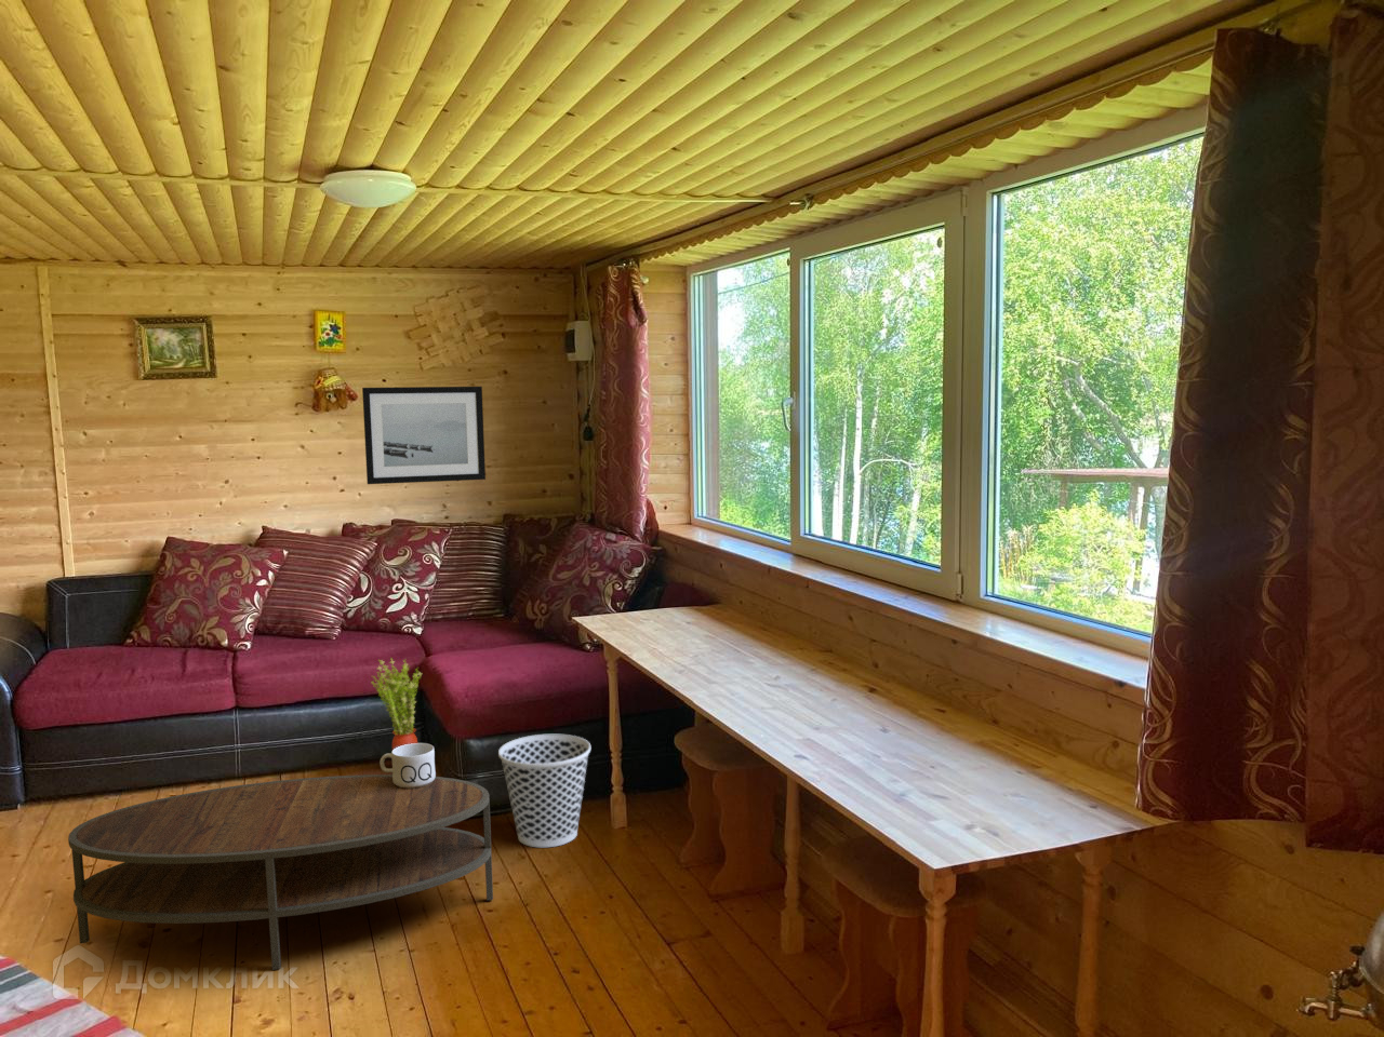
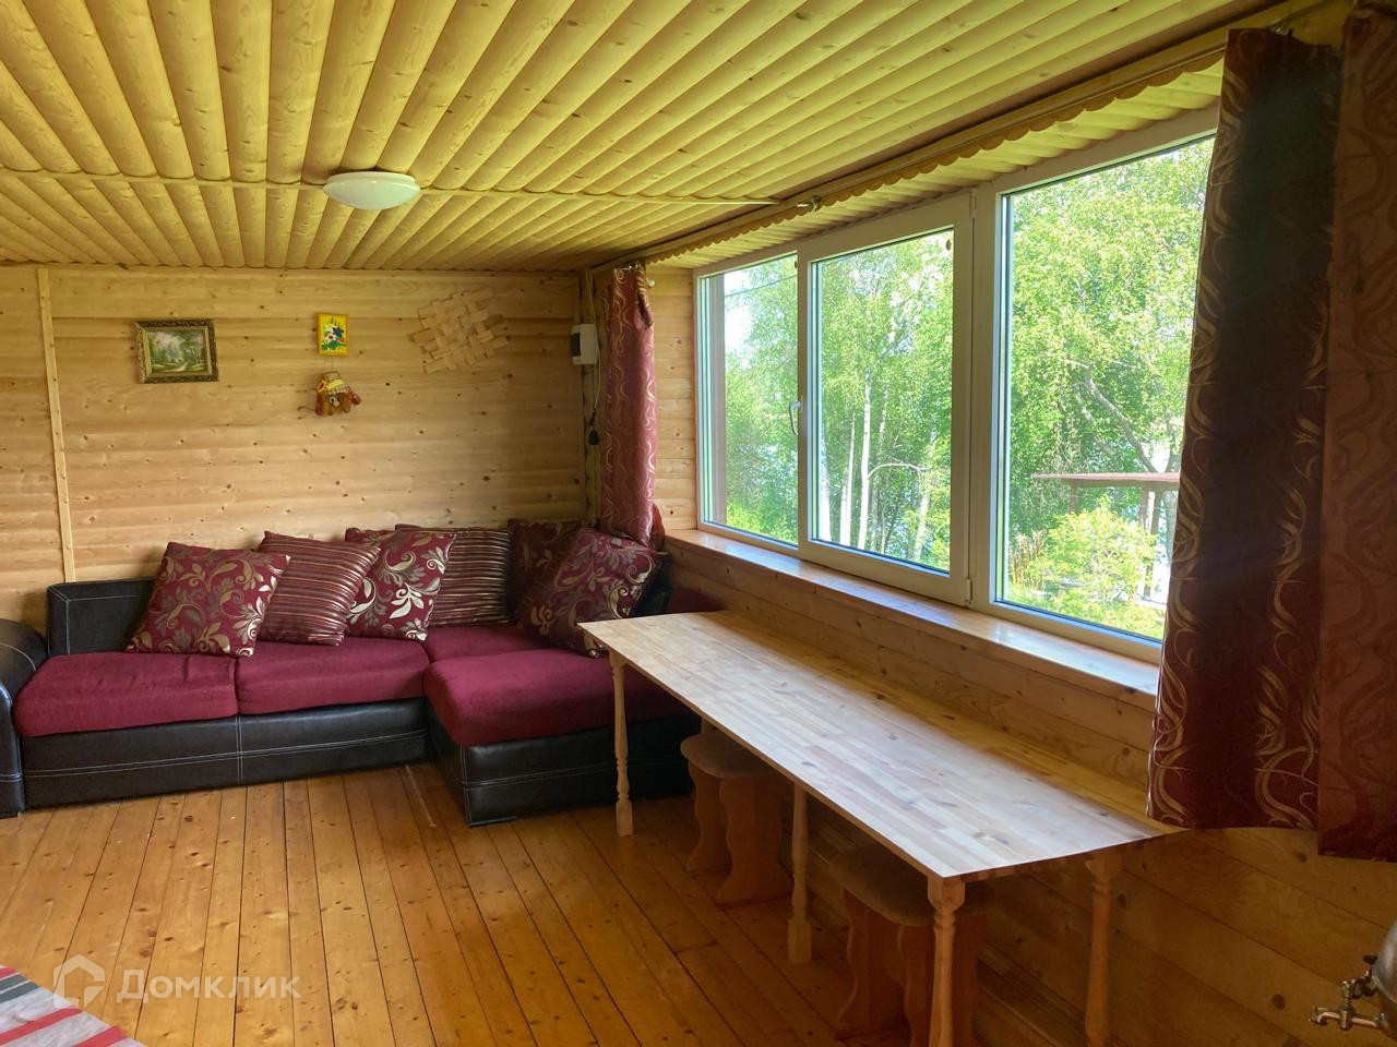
- coffee table (291, 865)
- mug (405, 764)
- wastebasket (546, 792)
- wall art (425, 435)
- potted plant (398, 715)
